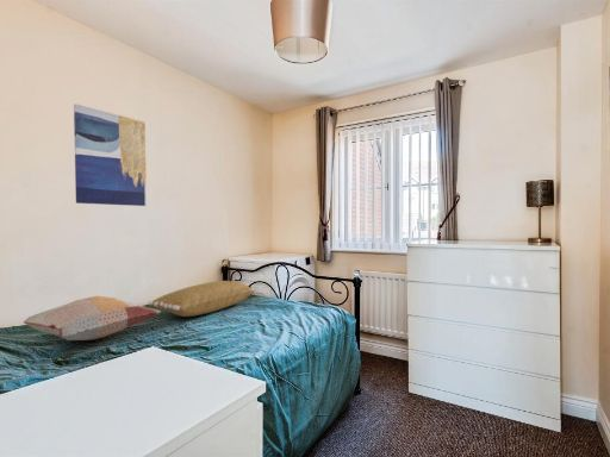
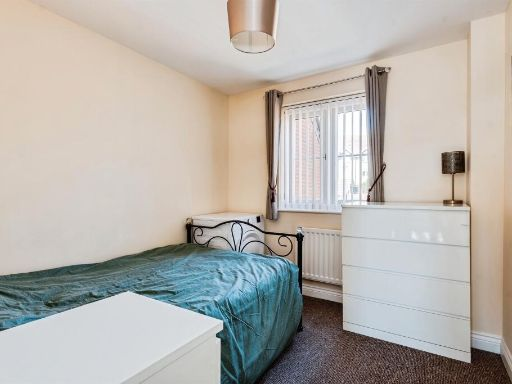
- wall art (112, 158)
- pillow (205, 296)
- decorative pillow (94, 317)
